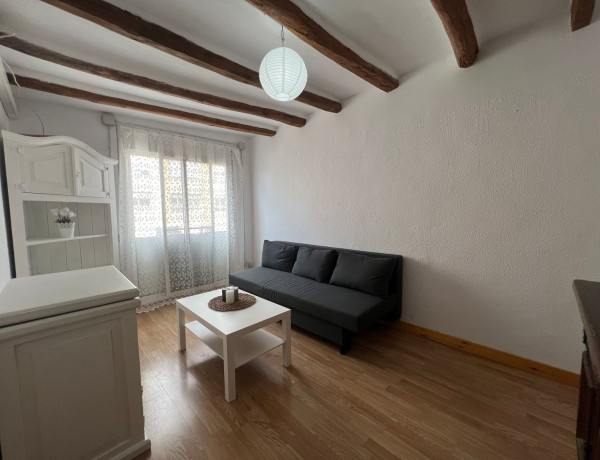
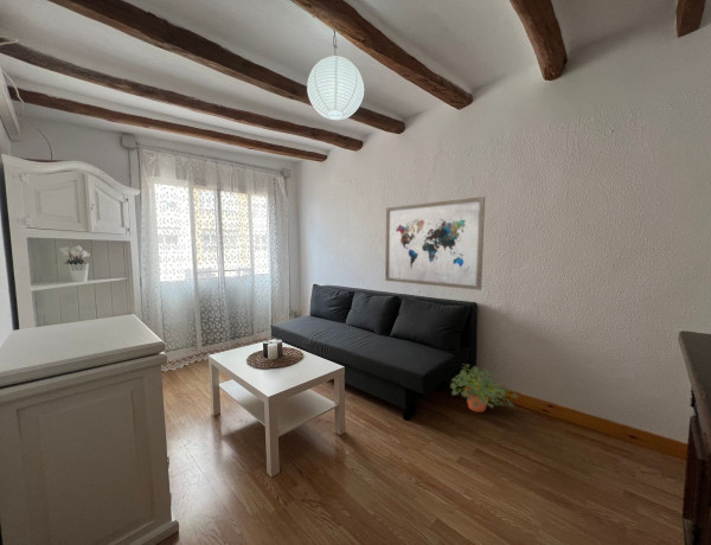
+ wall art (428, 244)
+ potted plant (482, 392)
